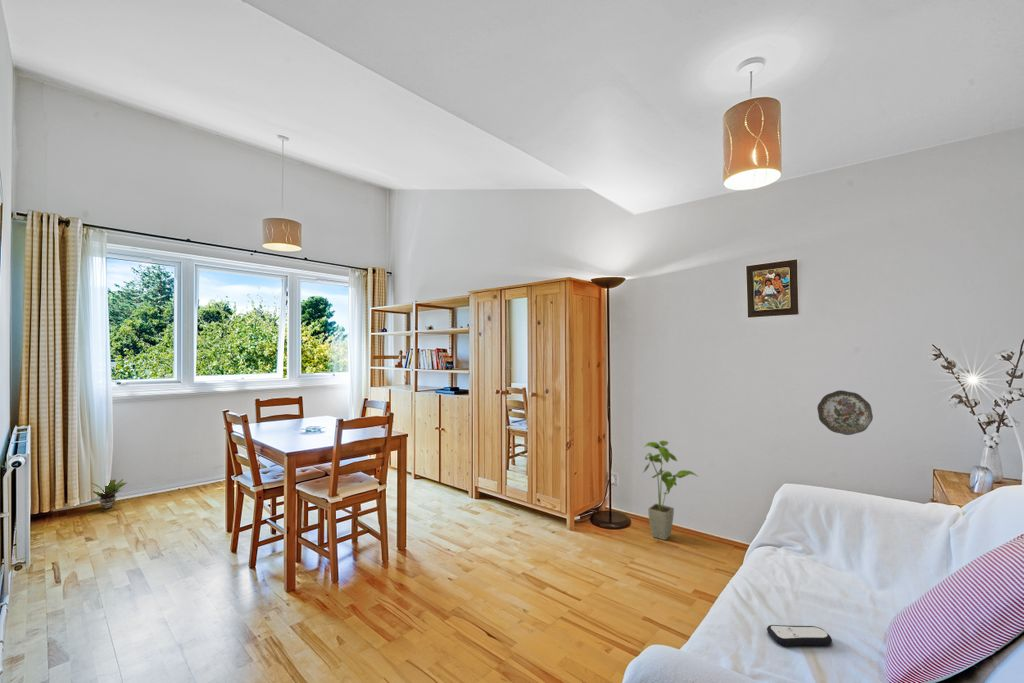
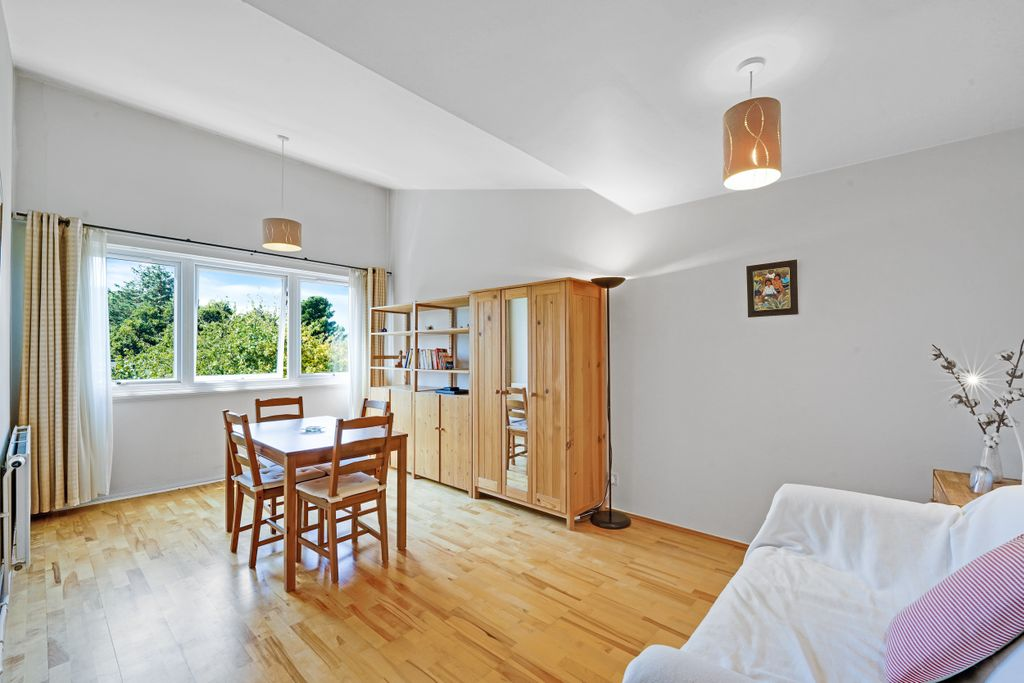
- remote control (799, 634)
- house plant (666, 490)
- decorative plate (844, 412)
- potted plant (108, 493)
